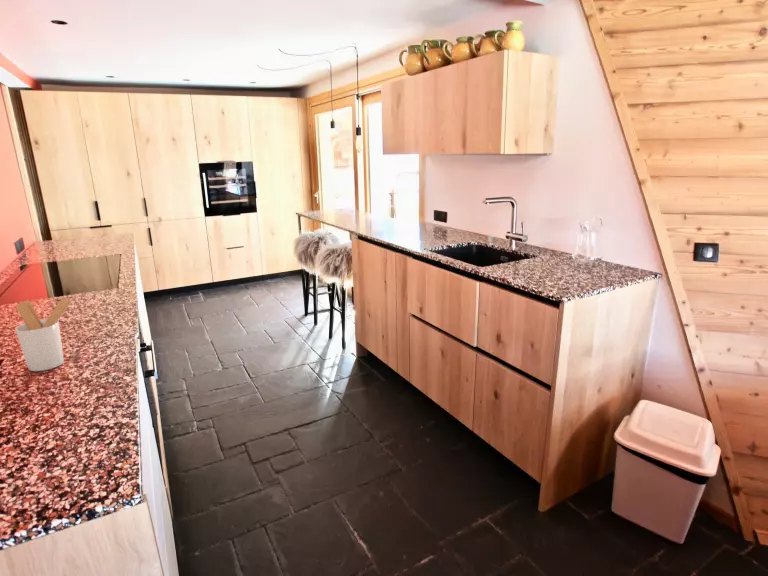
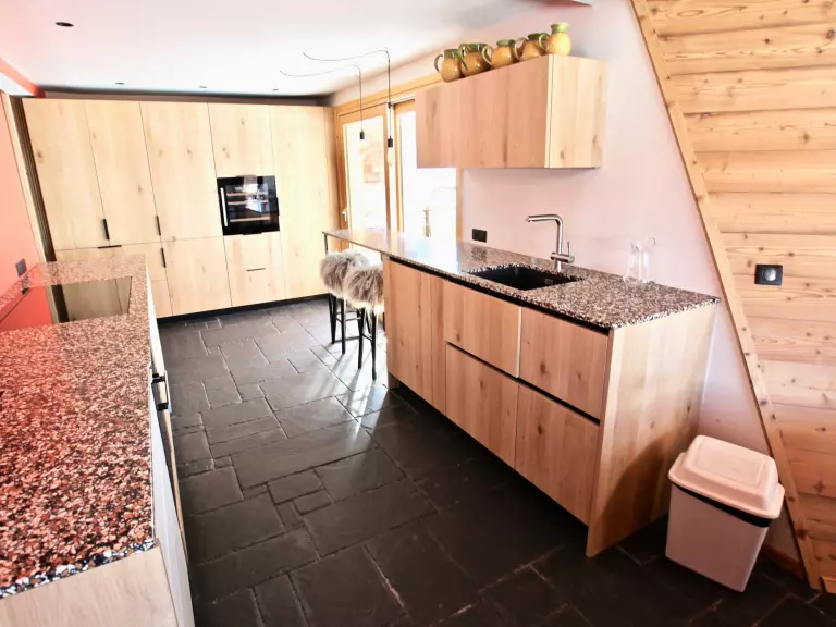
- utensil holder (49, 332)
